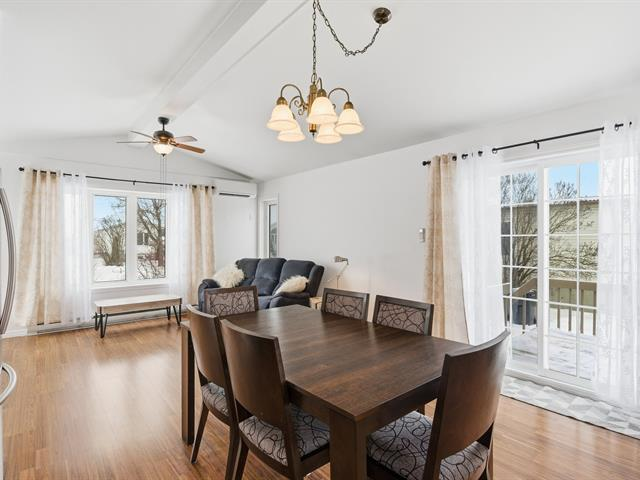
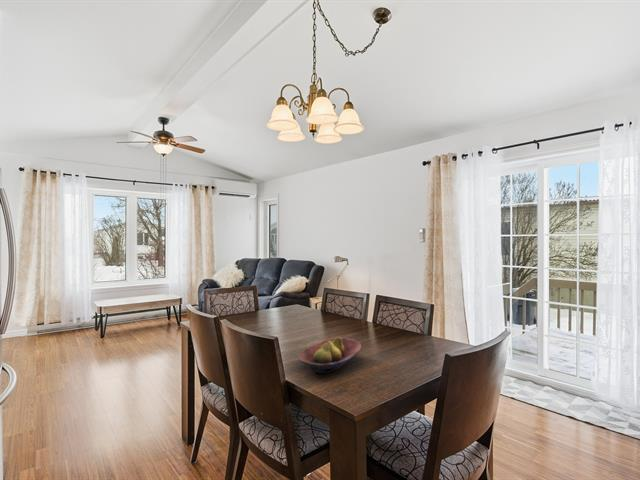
+ fruit bowl (331, 351)
